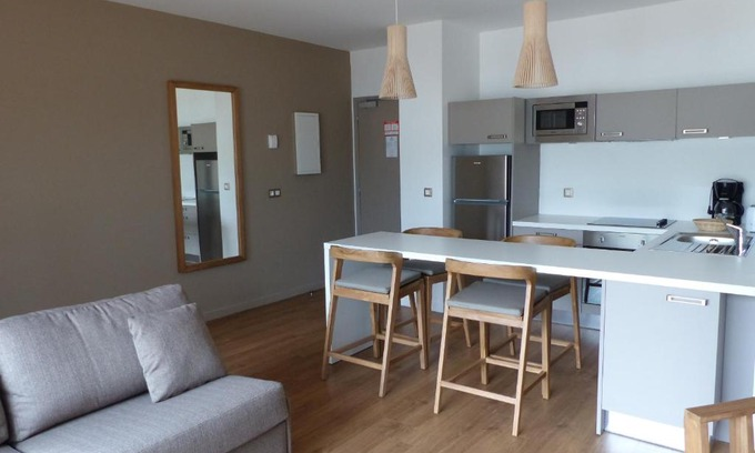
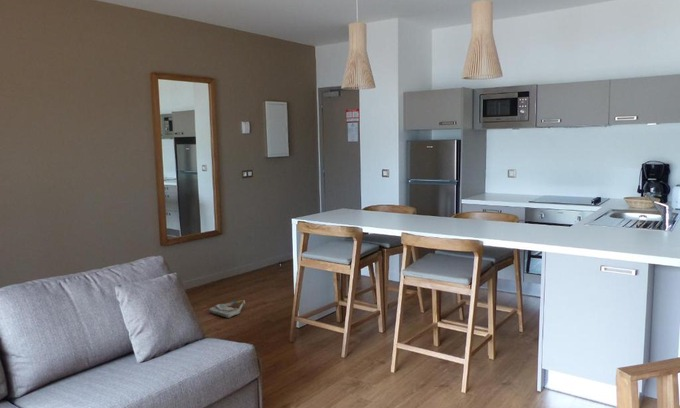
+ bag (230, 307)
